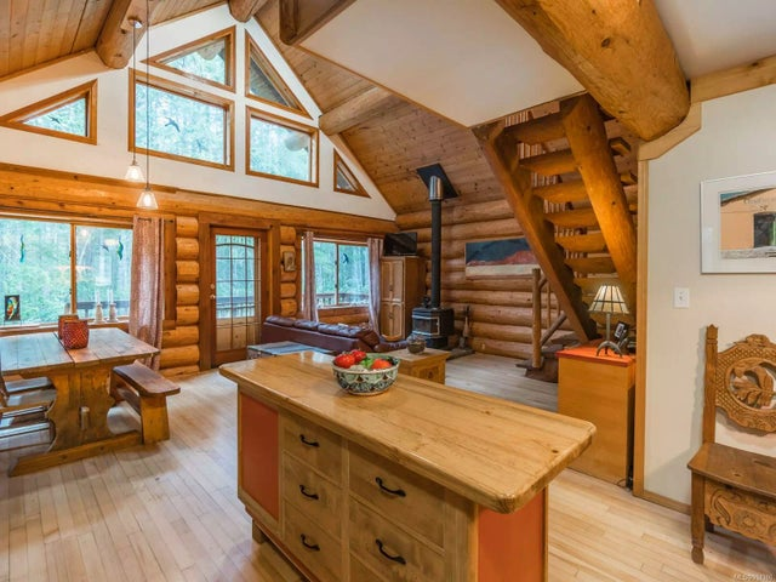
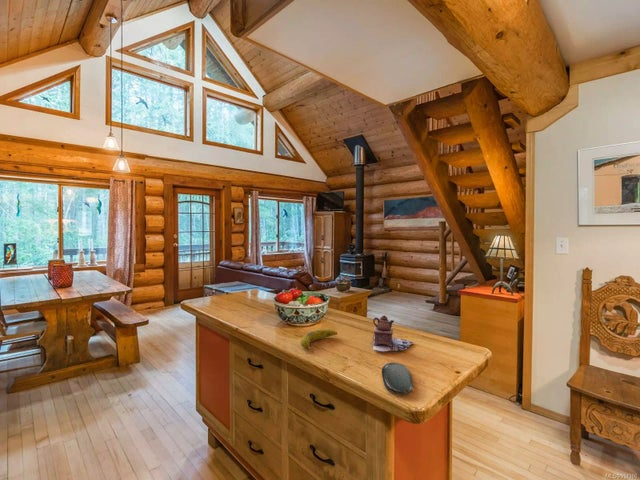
+ fruit (319, 337)
+ teapot (385, 330)
+ oval tray (396, 376)
